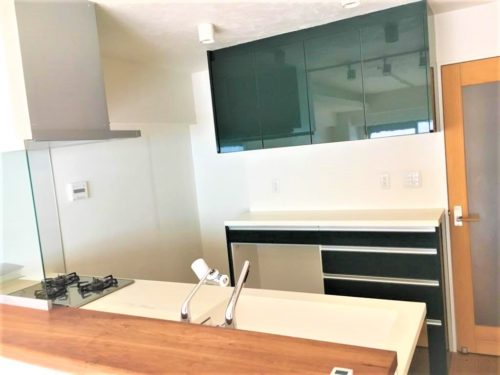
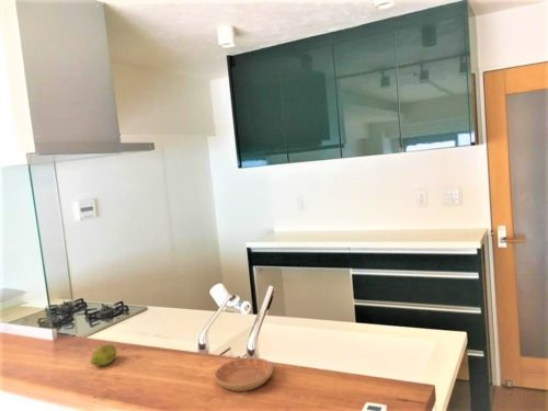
+ fruit (103, 355)
+ saucer (243, 375)
